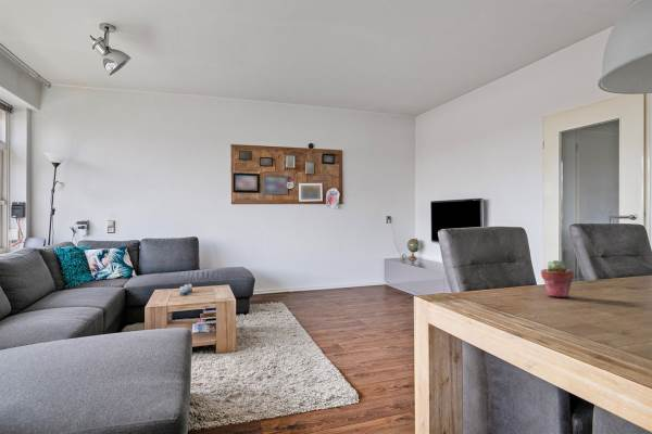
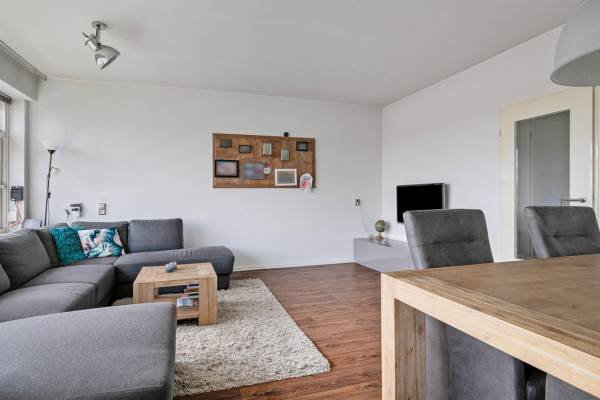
- potted succulent (556, 278)
